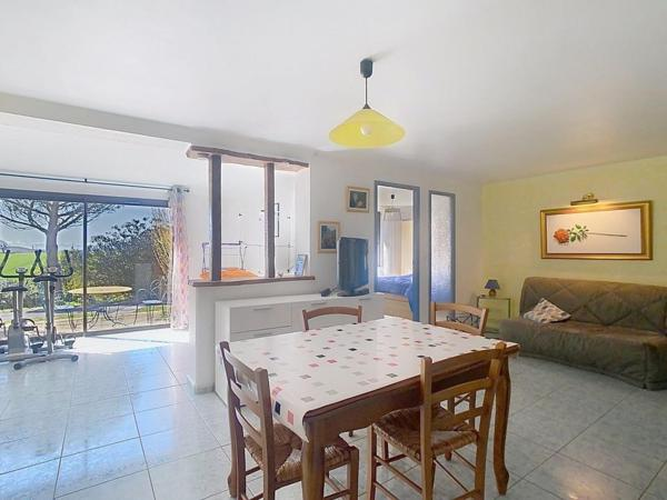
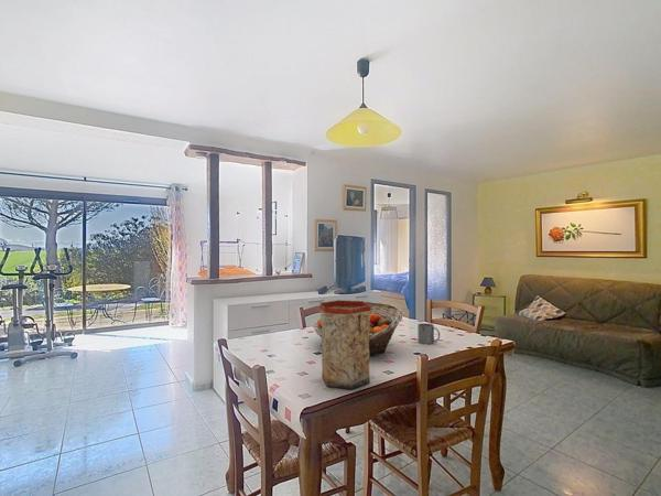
+ fruit basket (369, 325)
+ vase (345, 342)
+ mug (429, 333)
